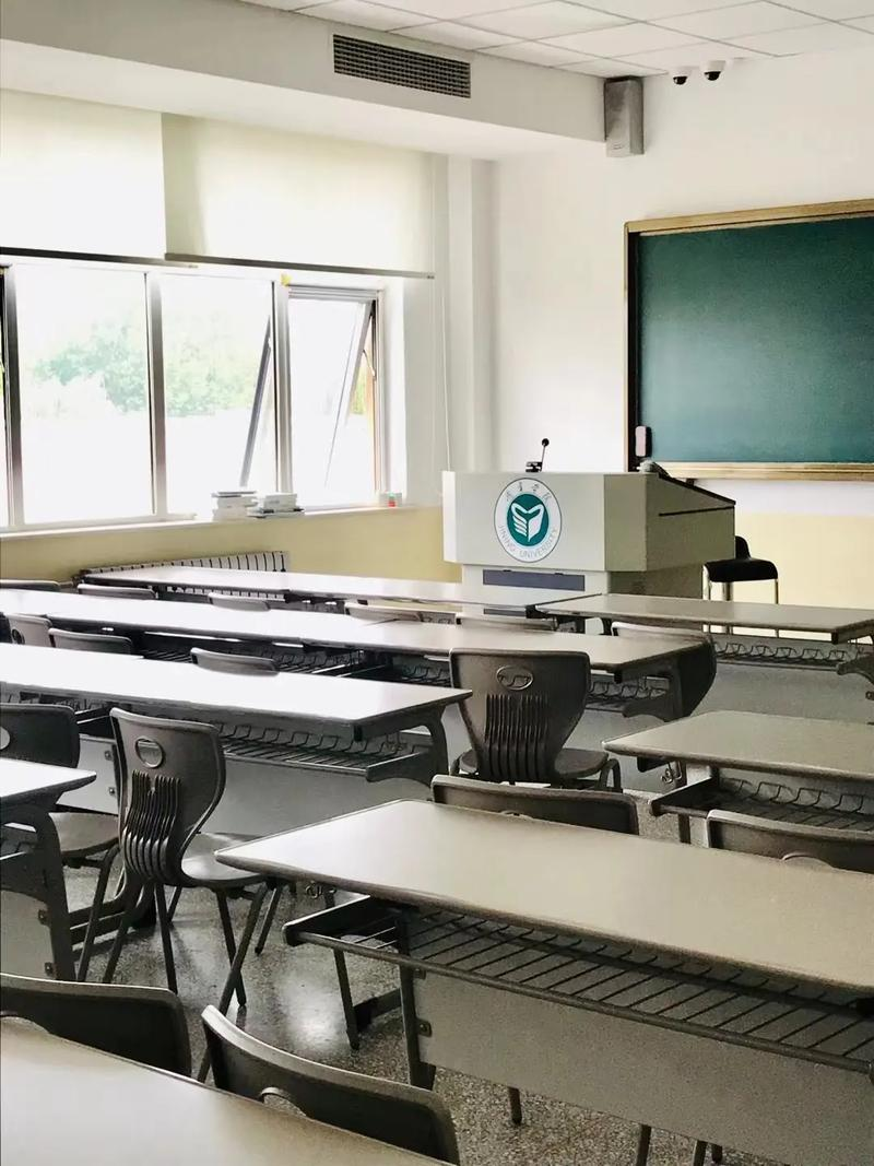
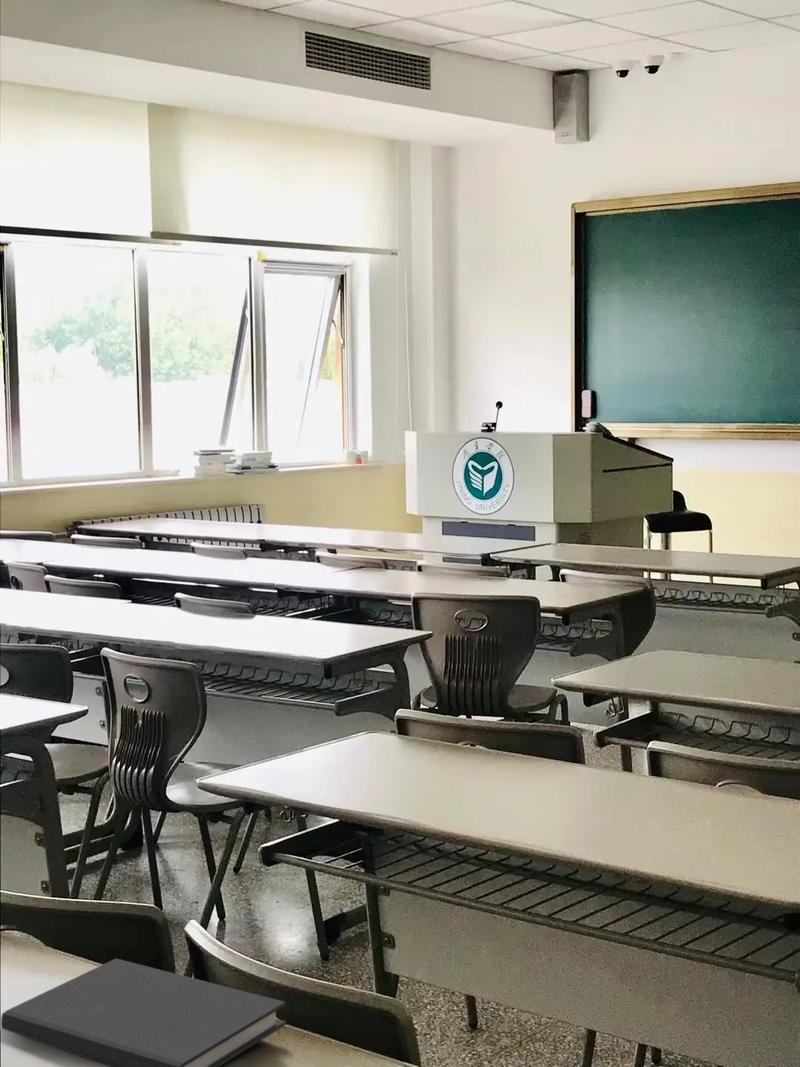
+ diary (144, 1019)
